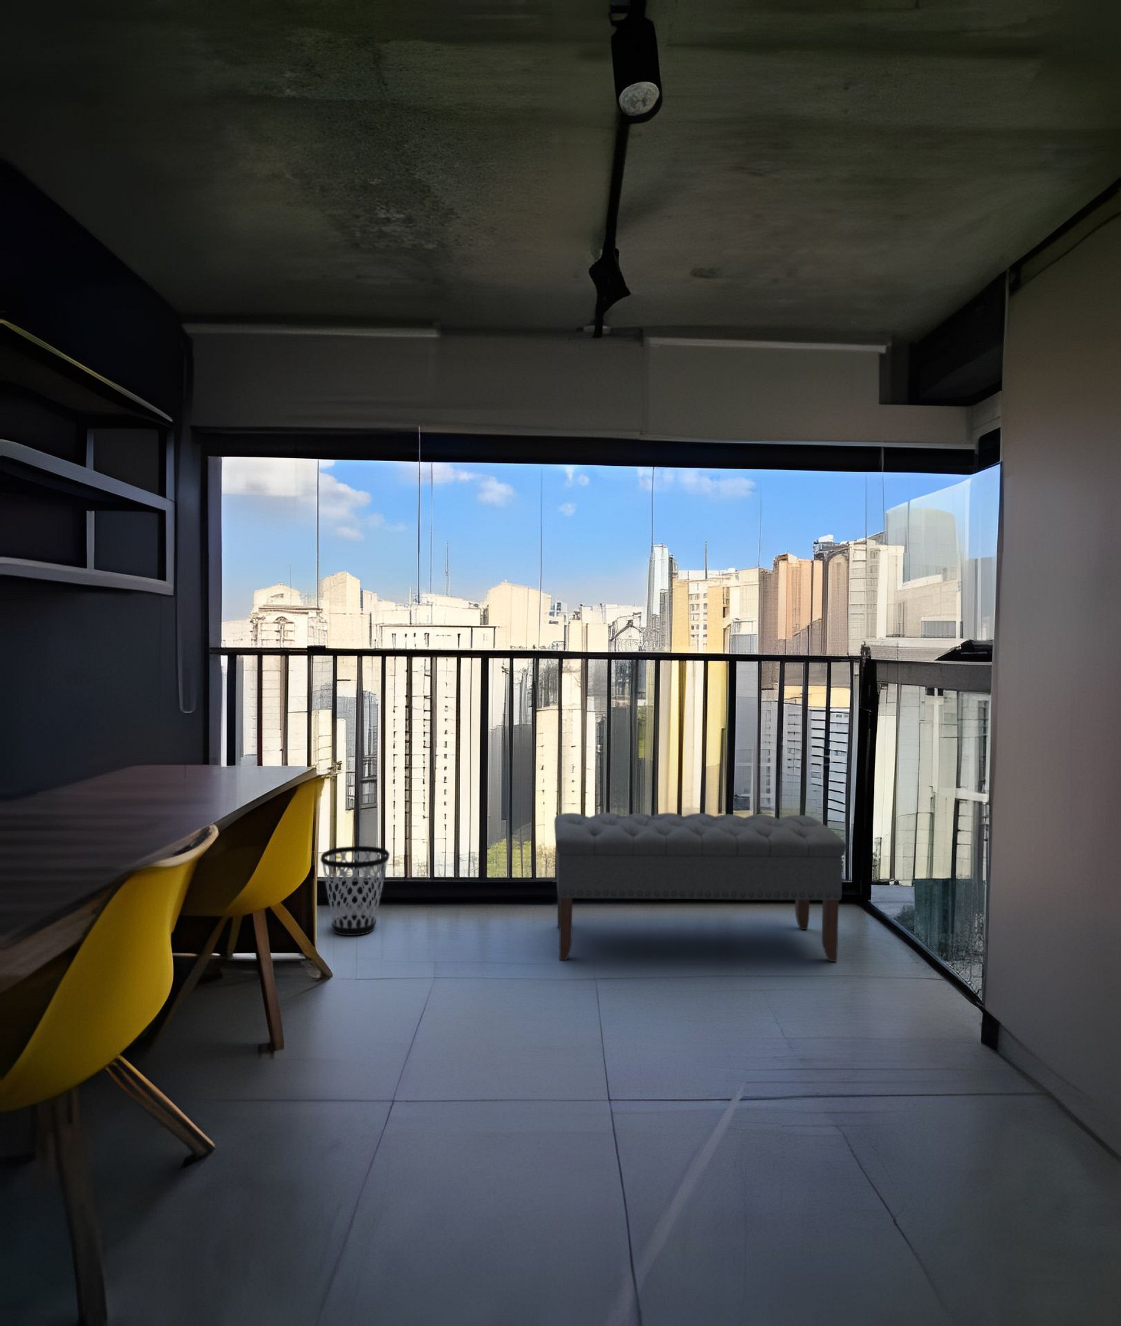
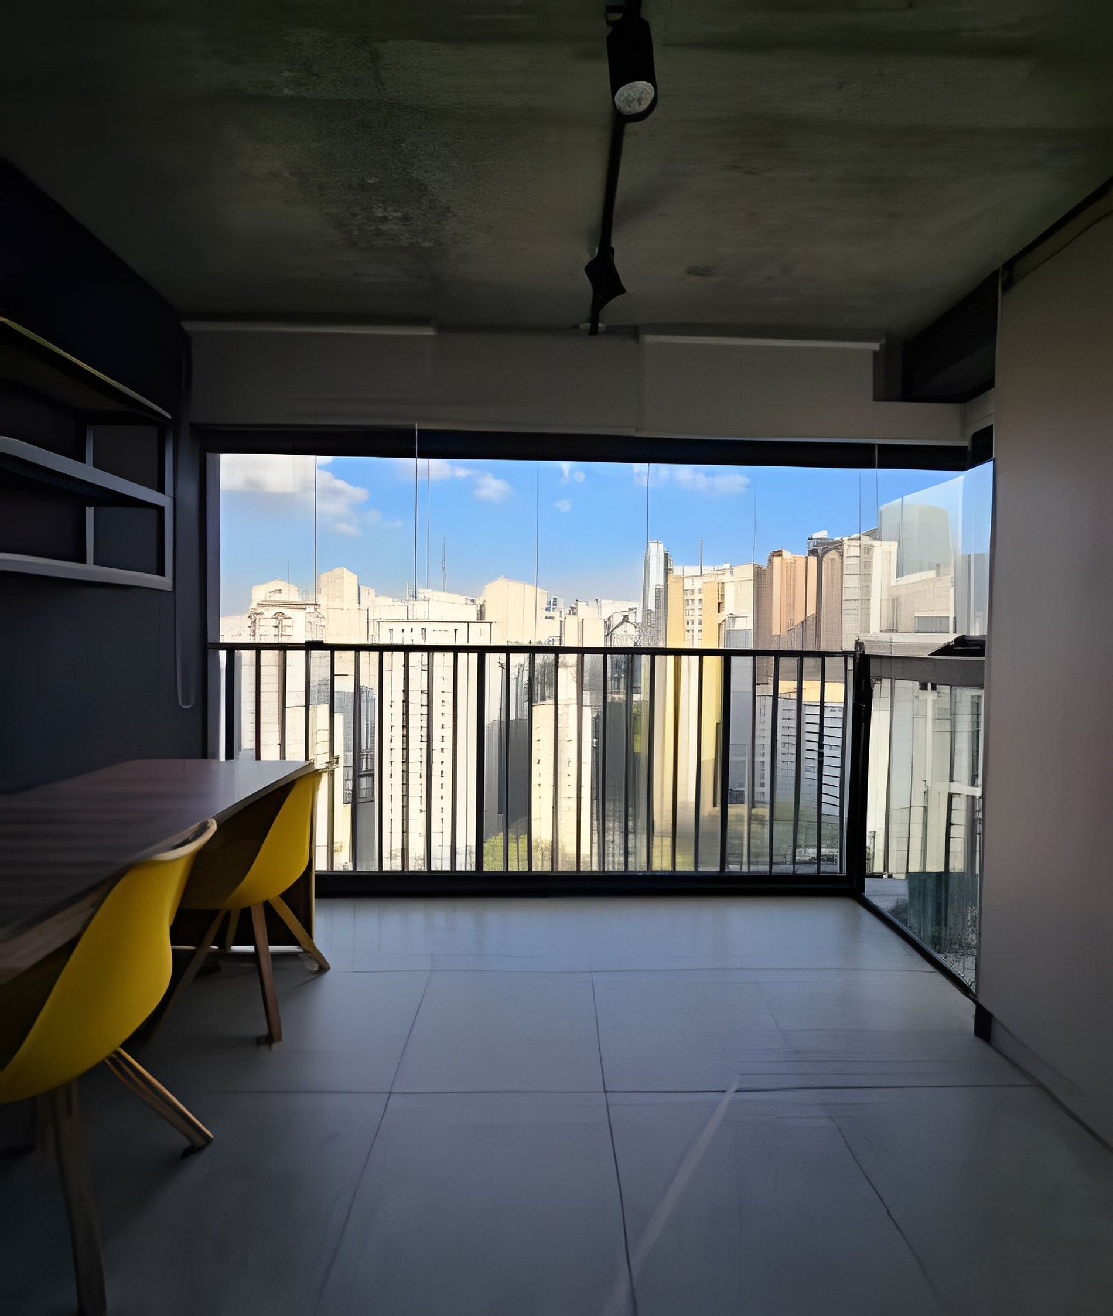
- wastebasket (355, 891)
- bench (691, 881)
